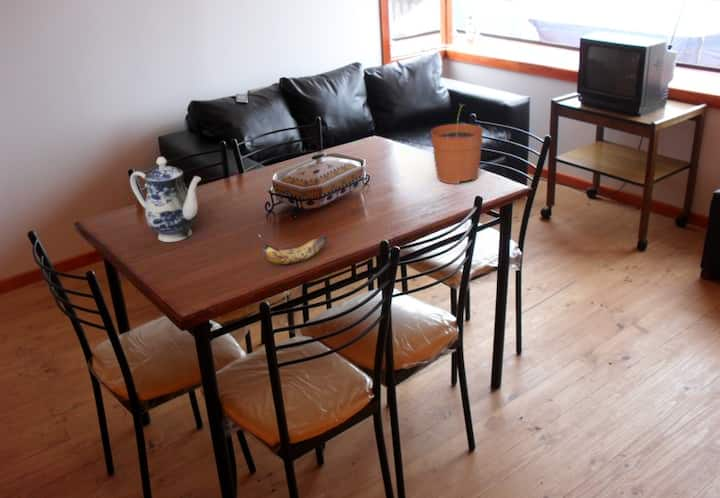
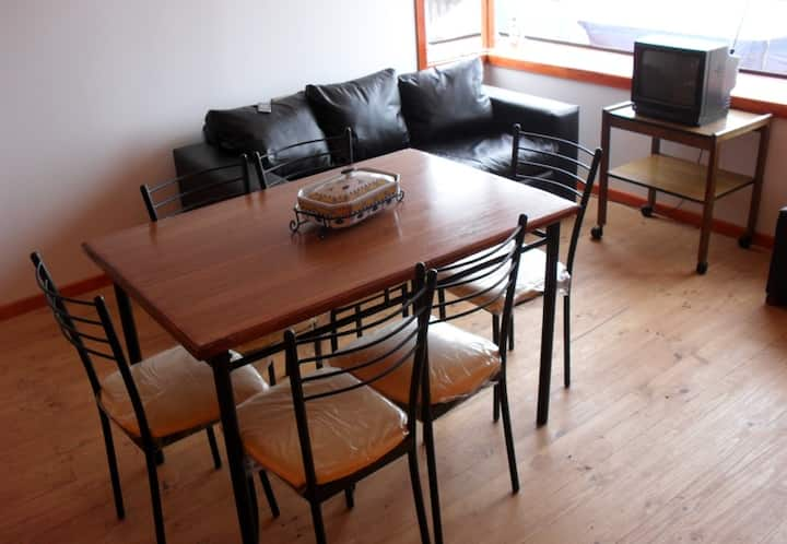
- banana (294, 248)
- plant pot (457, 142)
- teapot (168, 197)
